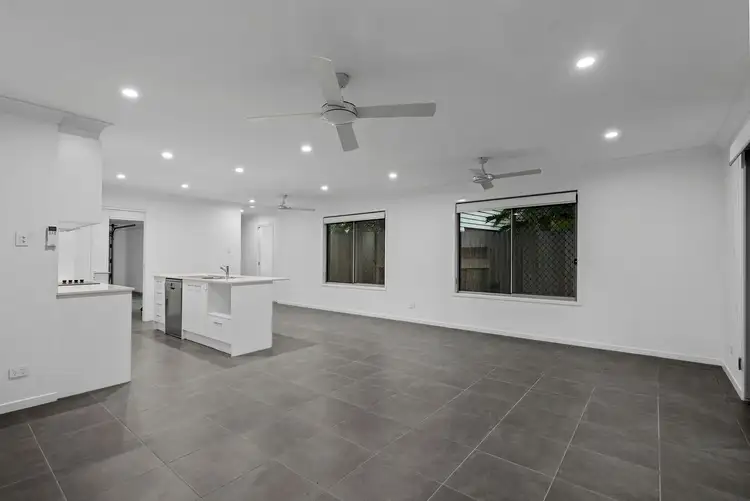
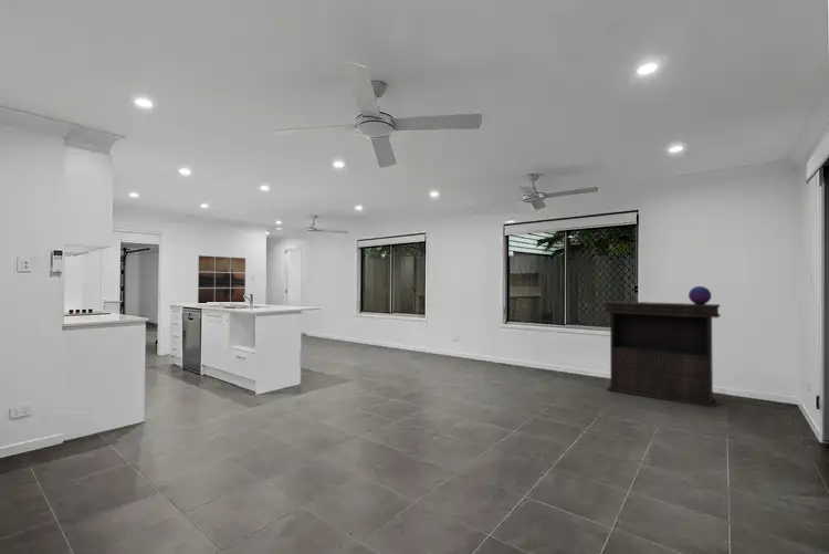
+ console table (659, 349)
+ decorative sphere (700, 295)
+ wall art (222, 280)
